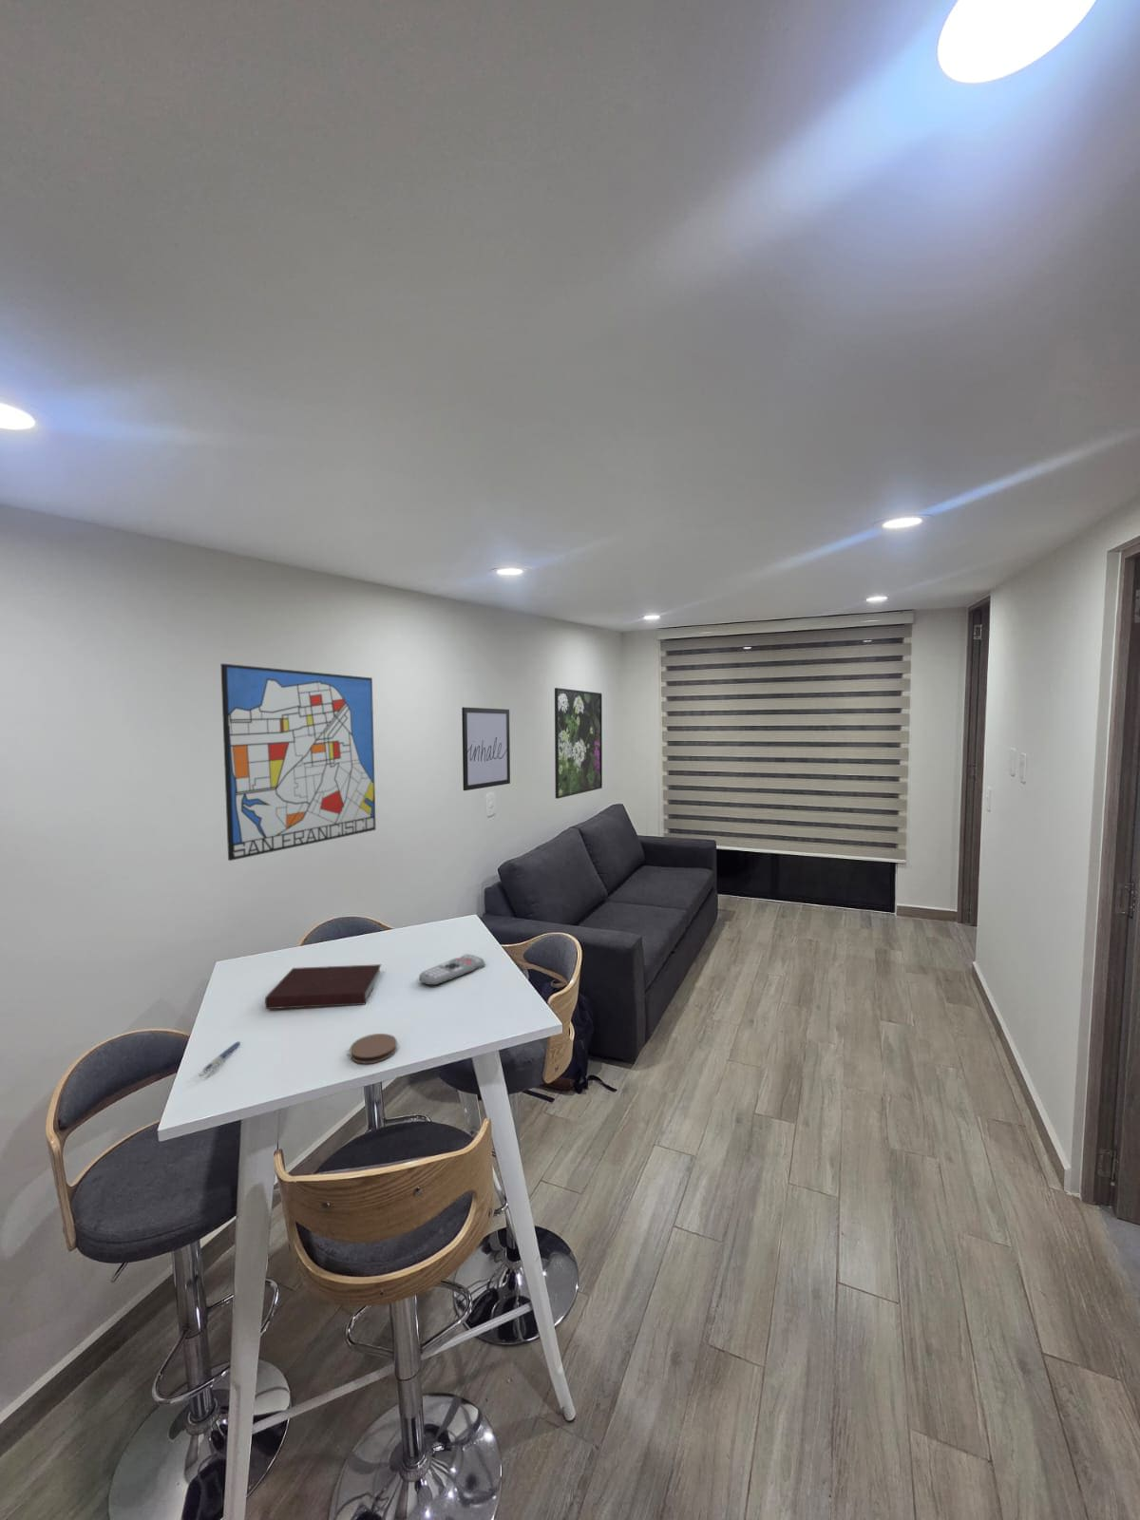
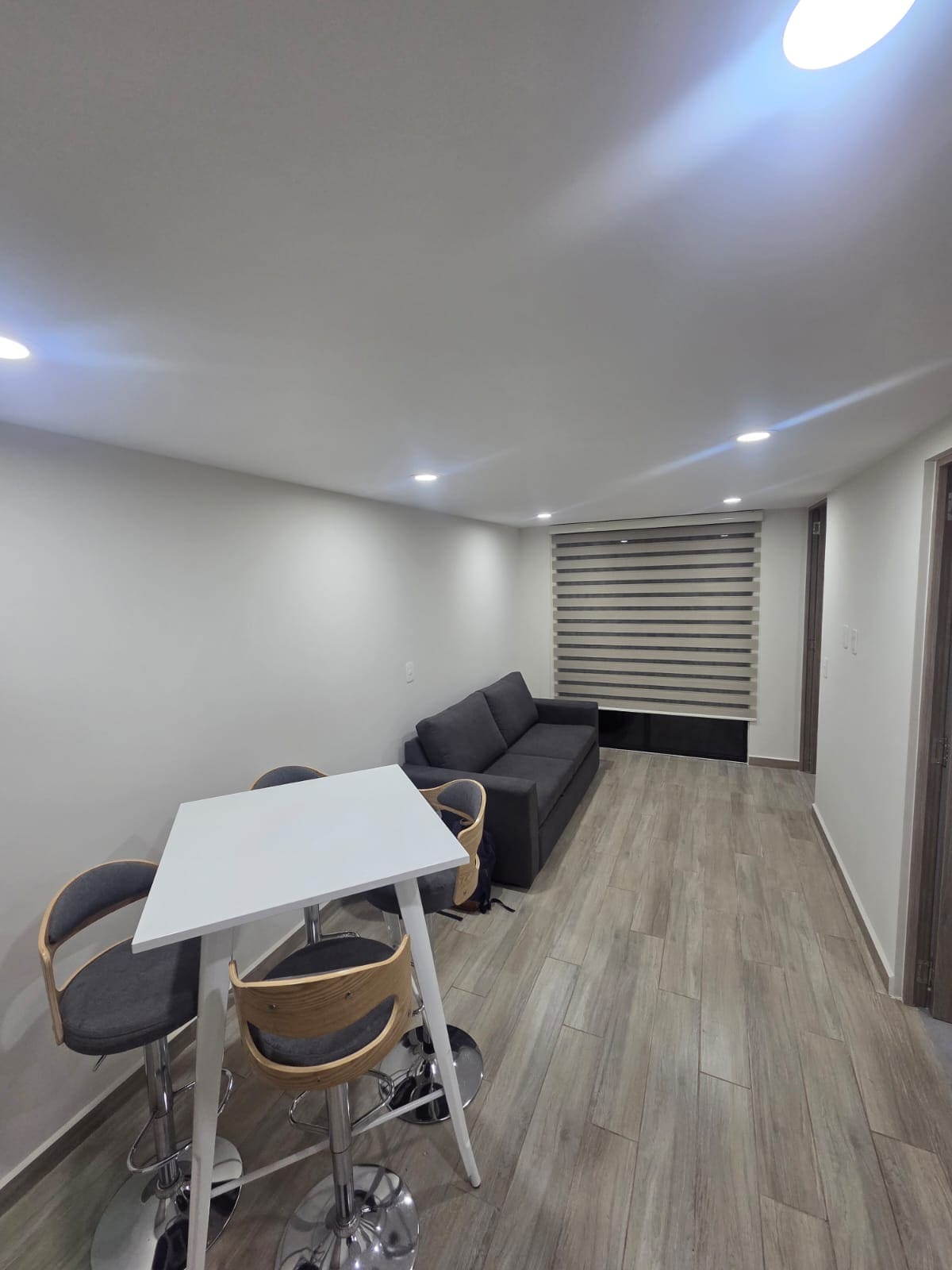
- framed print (580, 742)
- notebook (327, 985)
- wall art (309, 758)
- coaster (374, 1048)
- pen (223, 1056)
- remote control (451, 969)
- wall art (487, 748)
